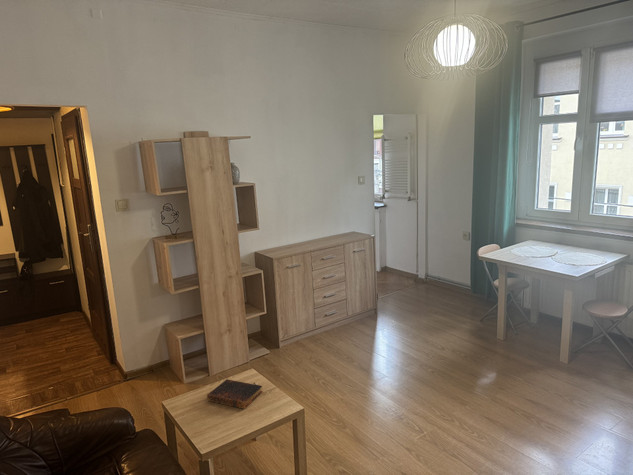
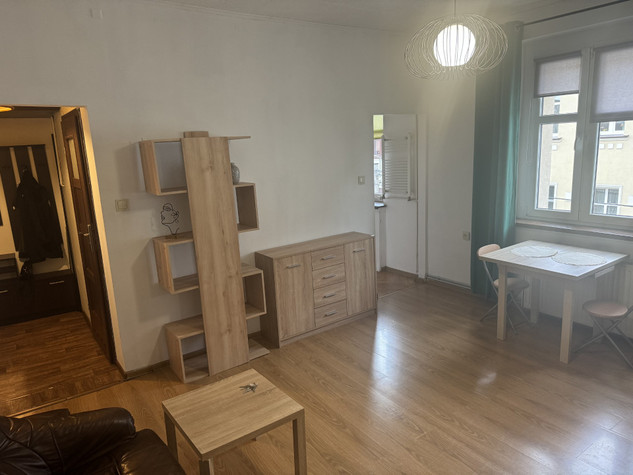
- book (235, 393)
